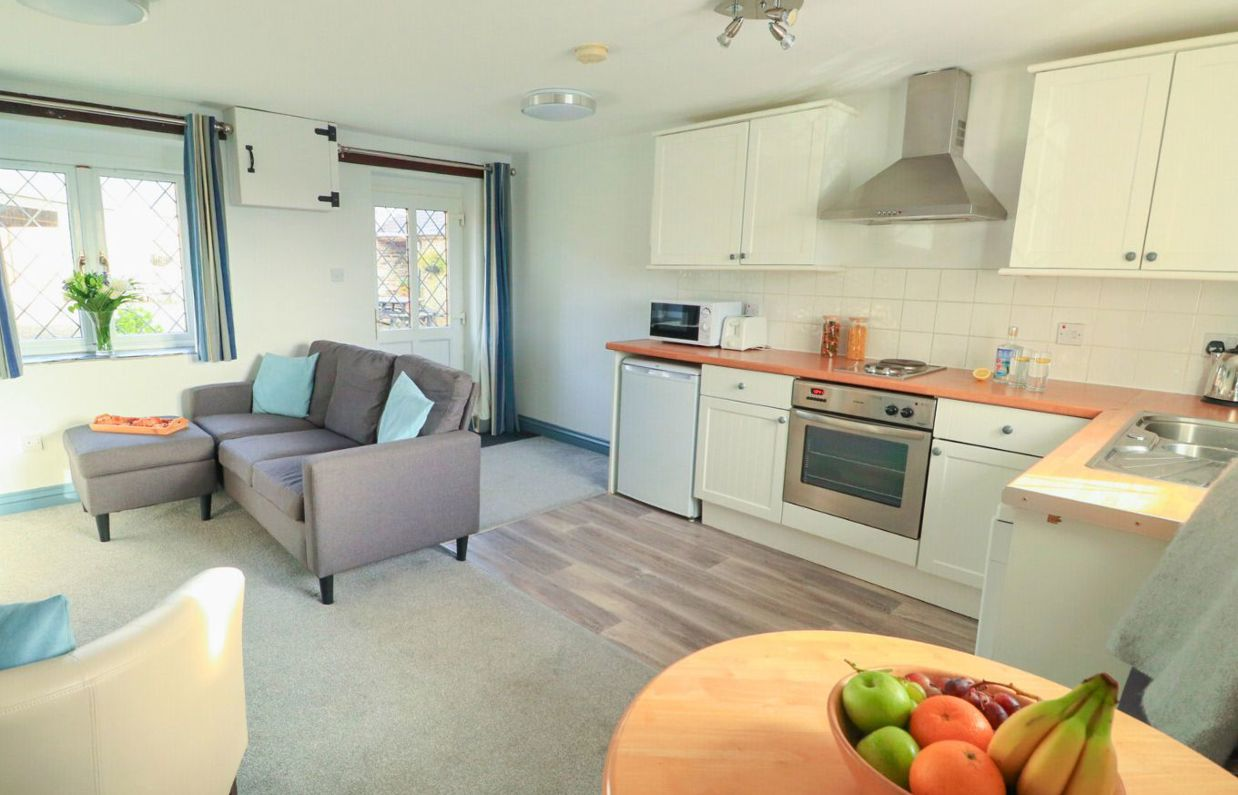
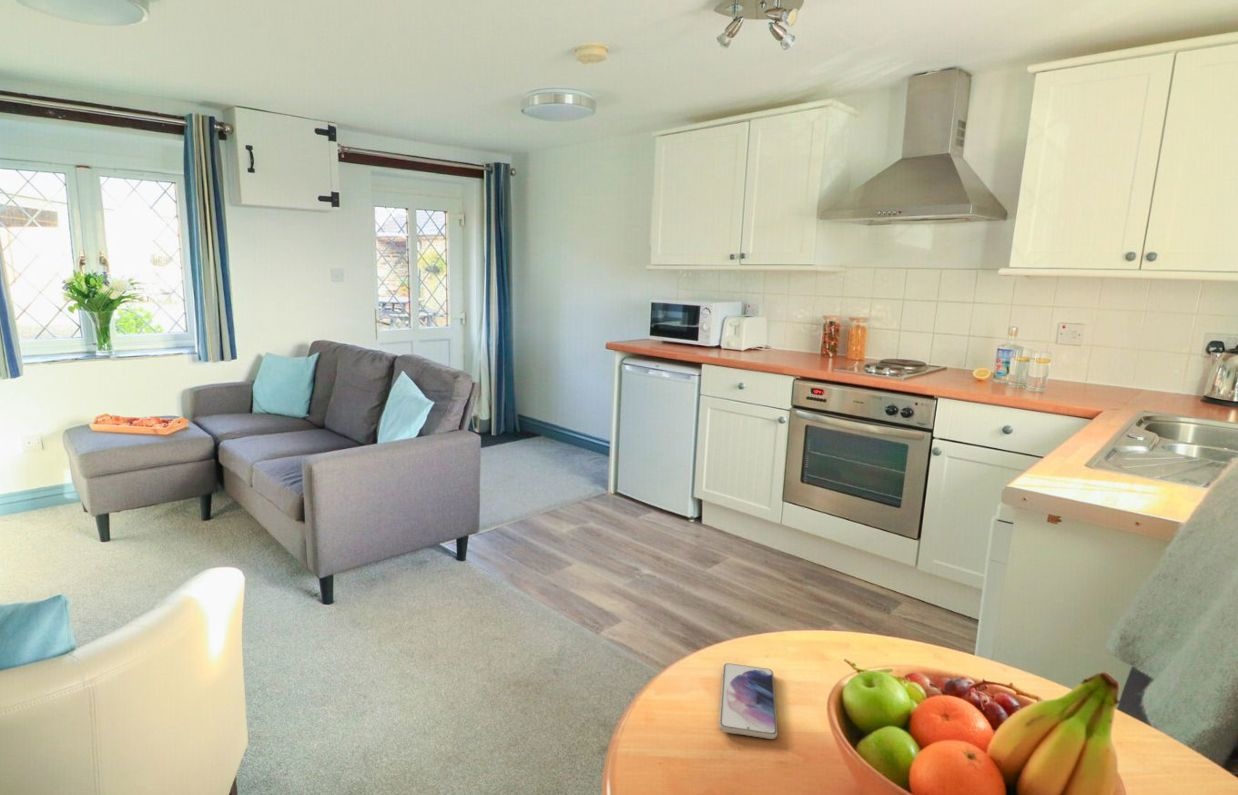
+ smartphone (747, 697)
